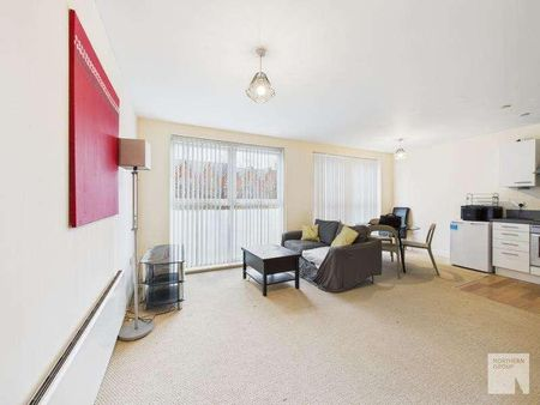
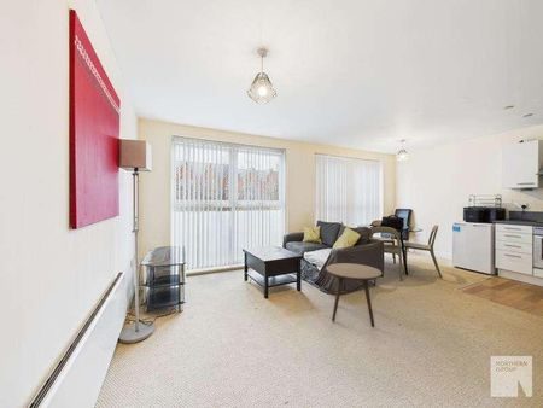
+ side table (364, 291)
